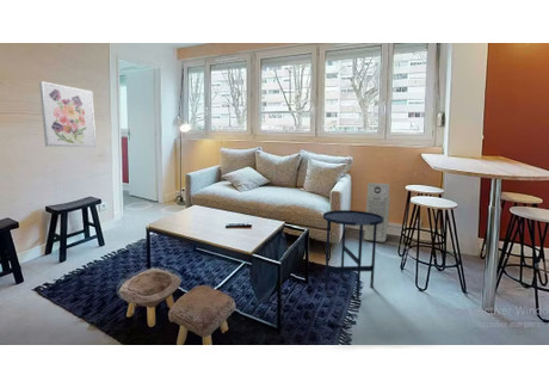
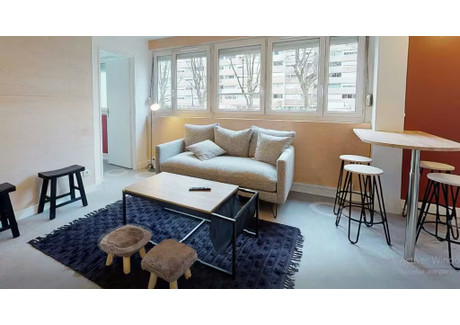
- wall art (69, 117)
- side table (350, 252)
- air purifier (377, 210)
